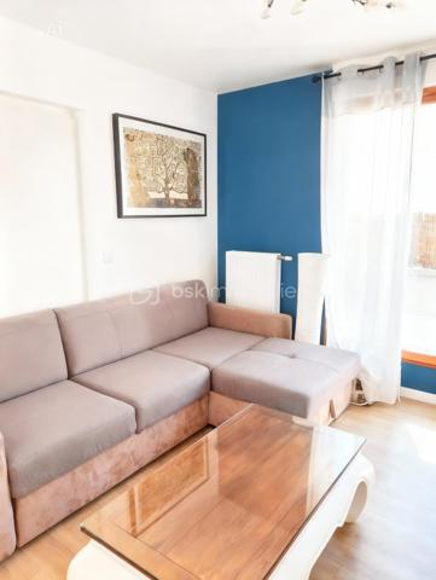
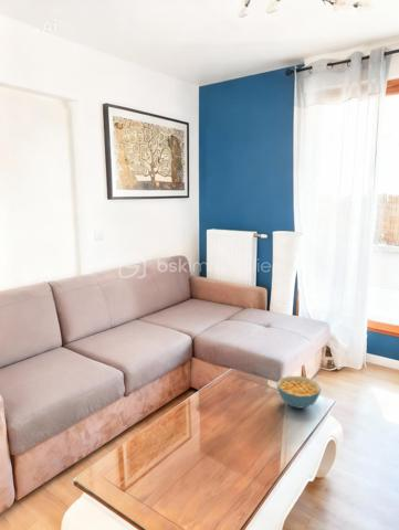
+ cereal bowl (297, 394)
